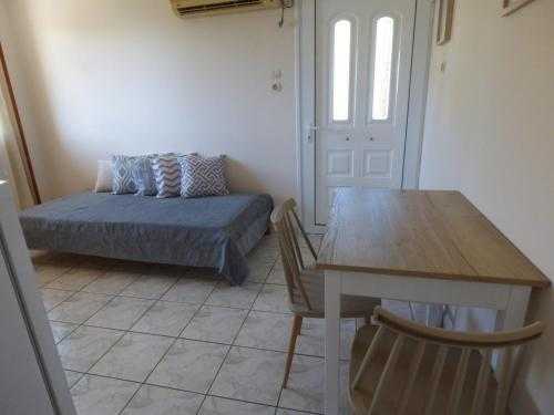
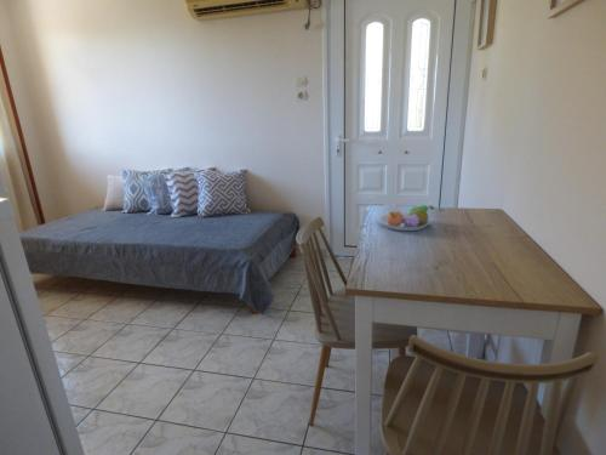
+ fruit bowl (406, 214)
